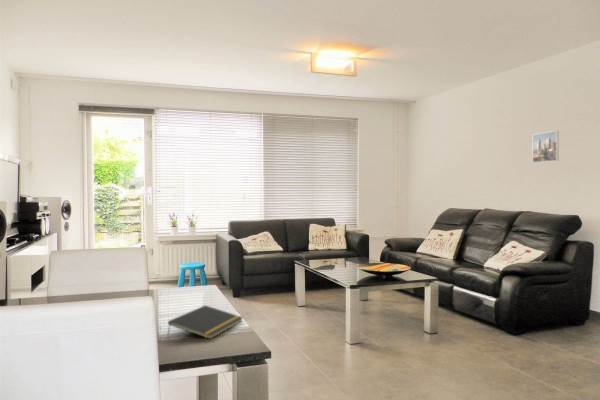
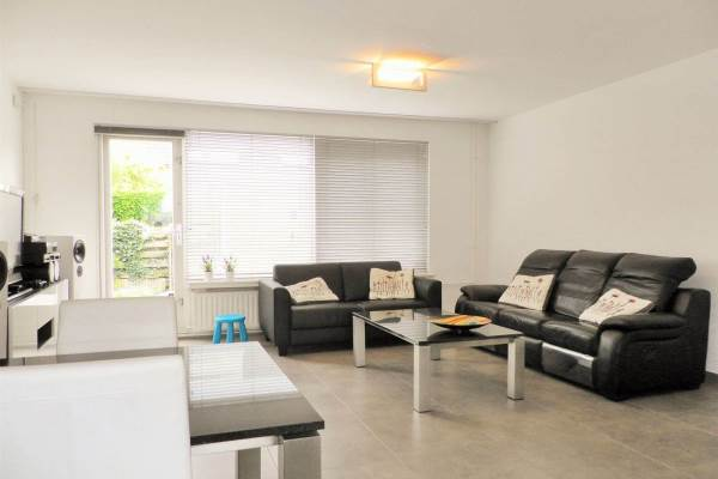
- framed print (545, 147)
- notepad (207, 320)
